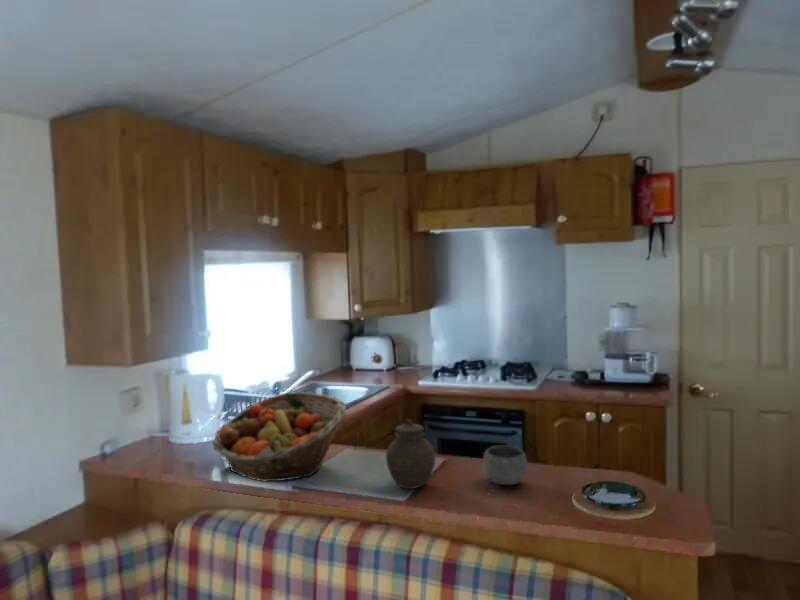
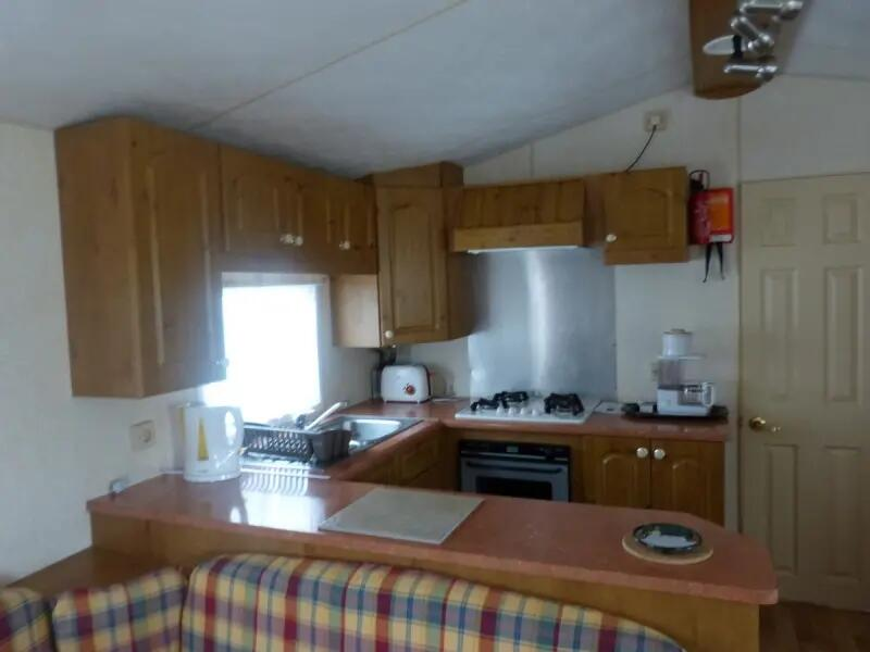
- bowl (505, 466)
- fruit basket (280, 434)
- jar (410, 452)
